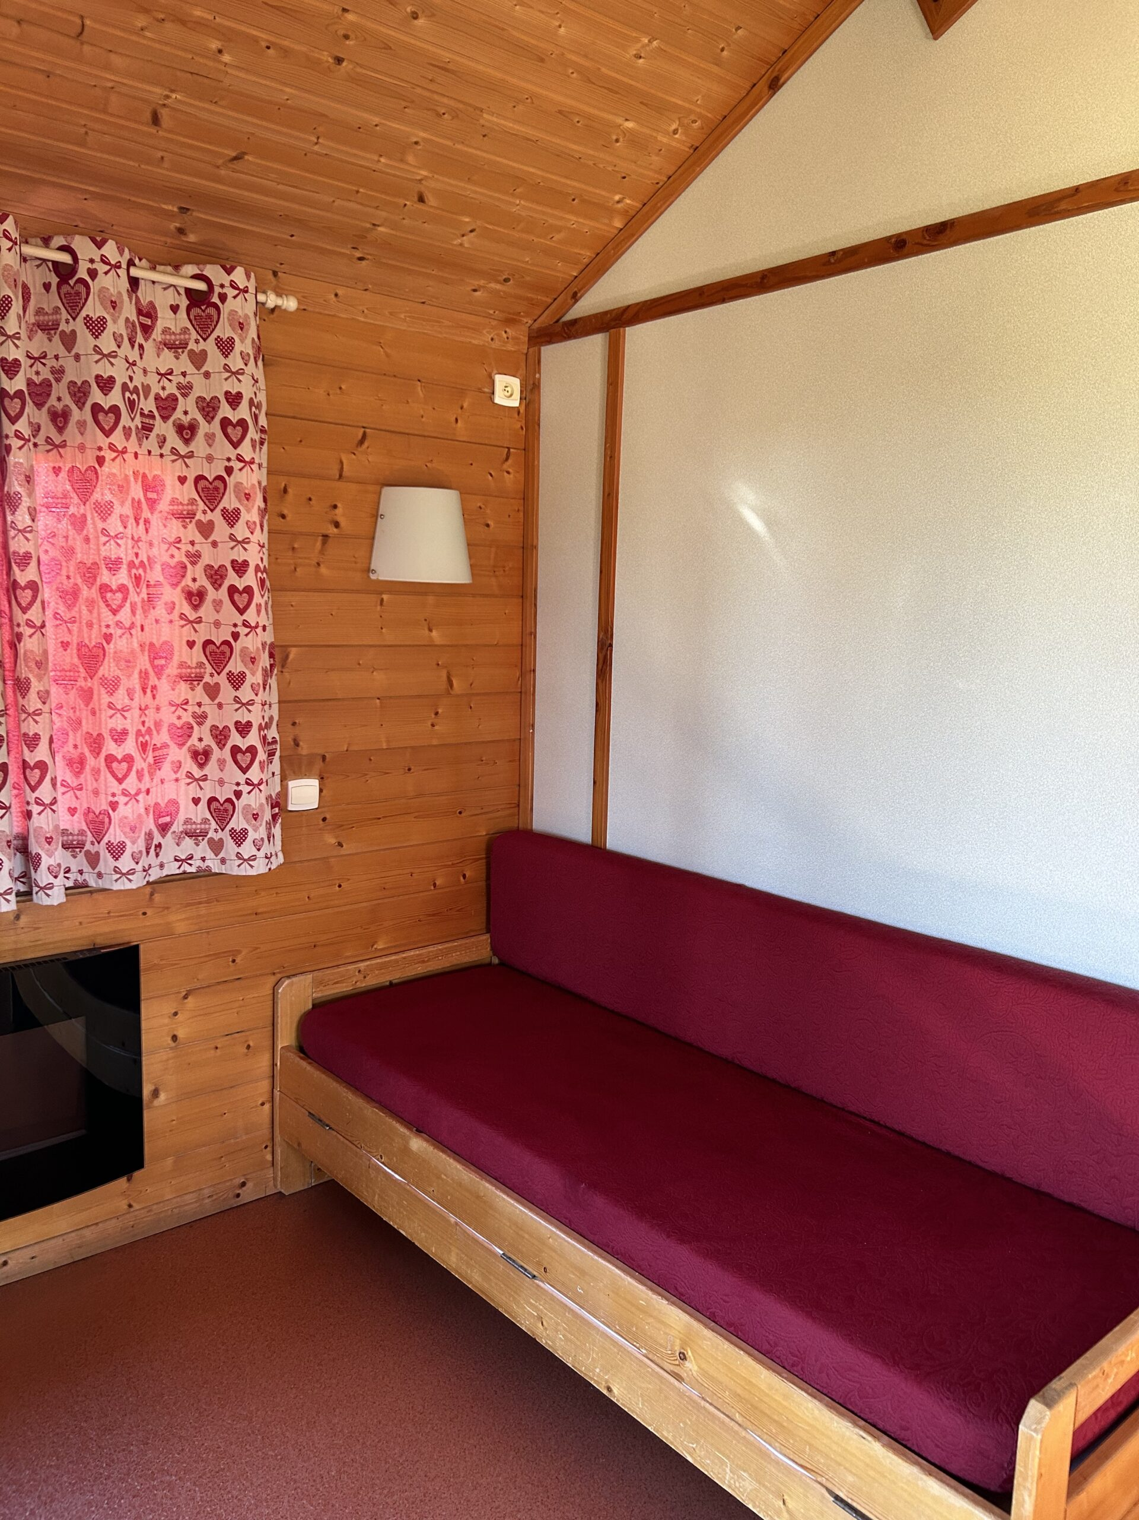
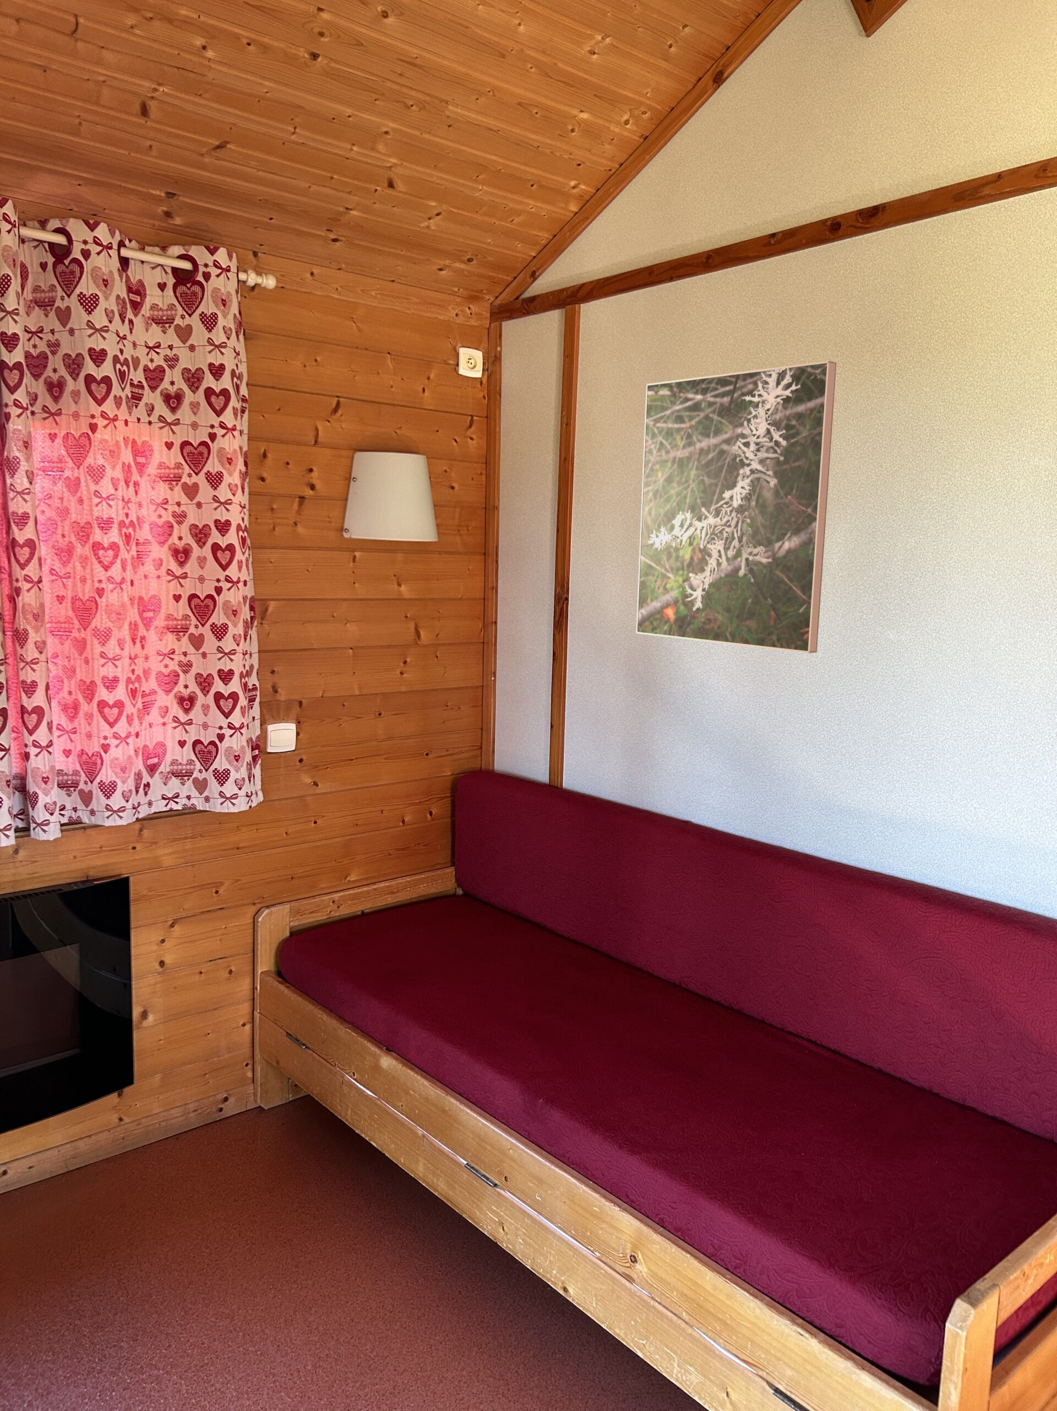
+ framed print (726, 510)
